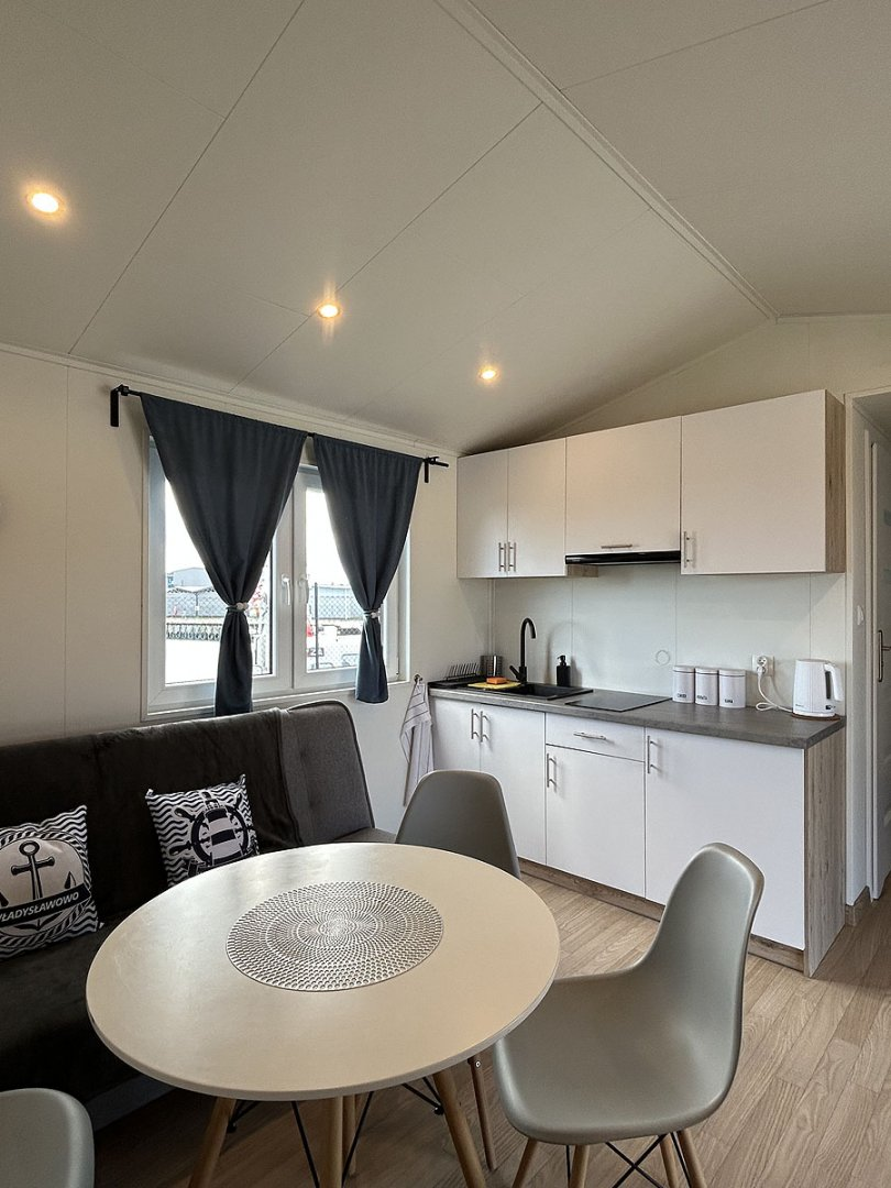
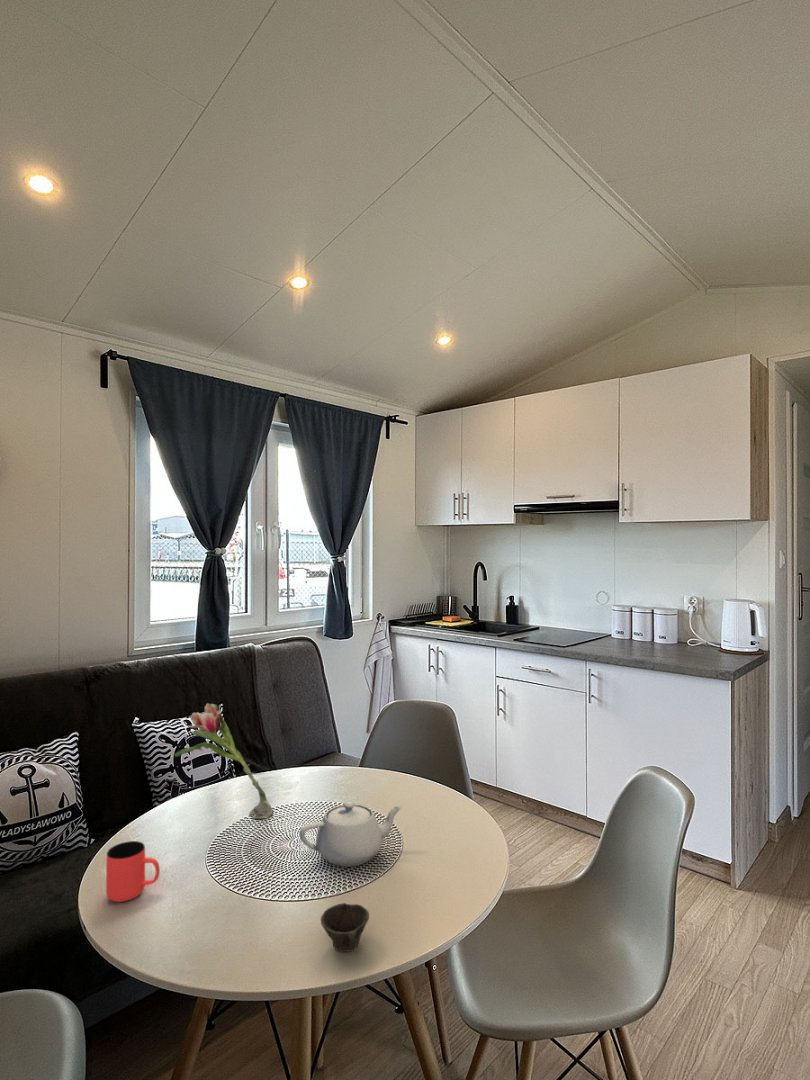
+ cup (345, 932)
+ cup (133, 871)
+ teapot (351, 828)
+ flower (230, 758)
